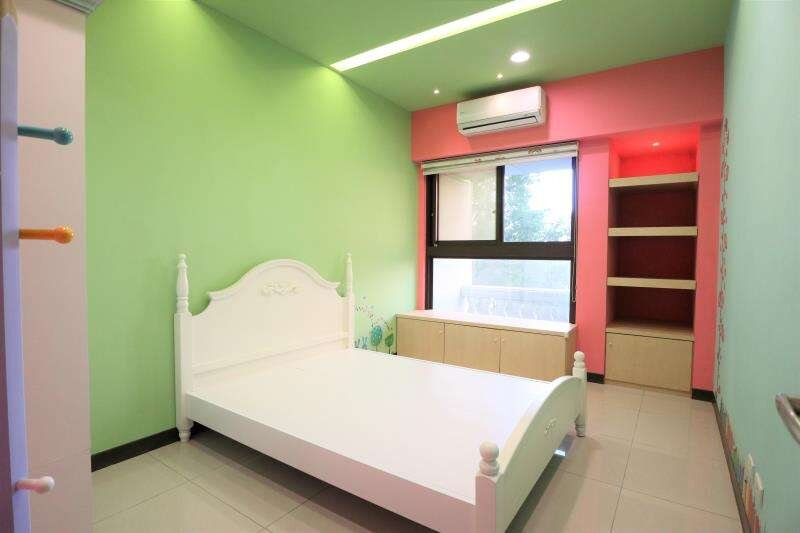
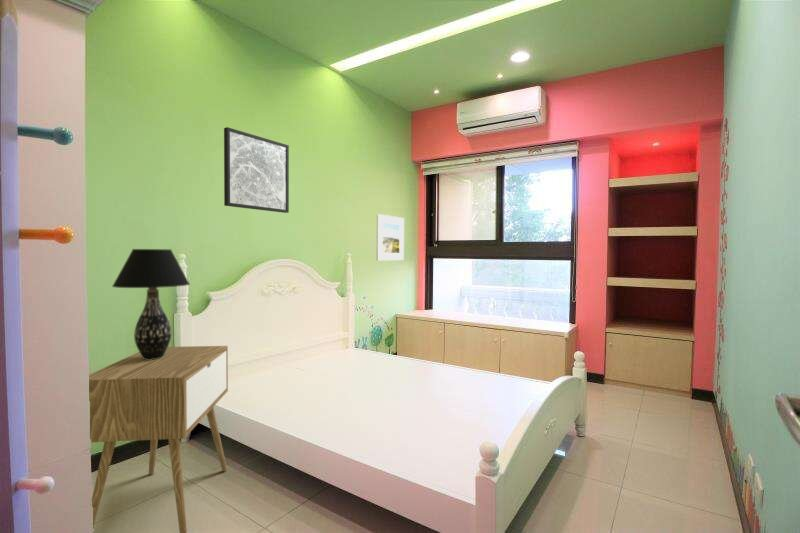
+ wall art (258, 173)
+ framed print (390, 238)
+ table lamp (152, 303)
+ nightstand (164, 431)
